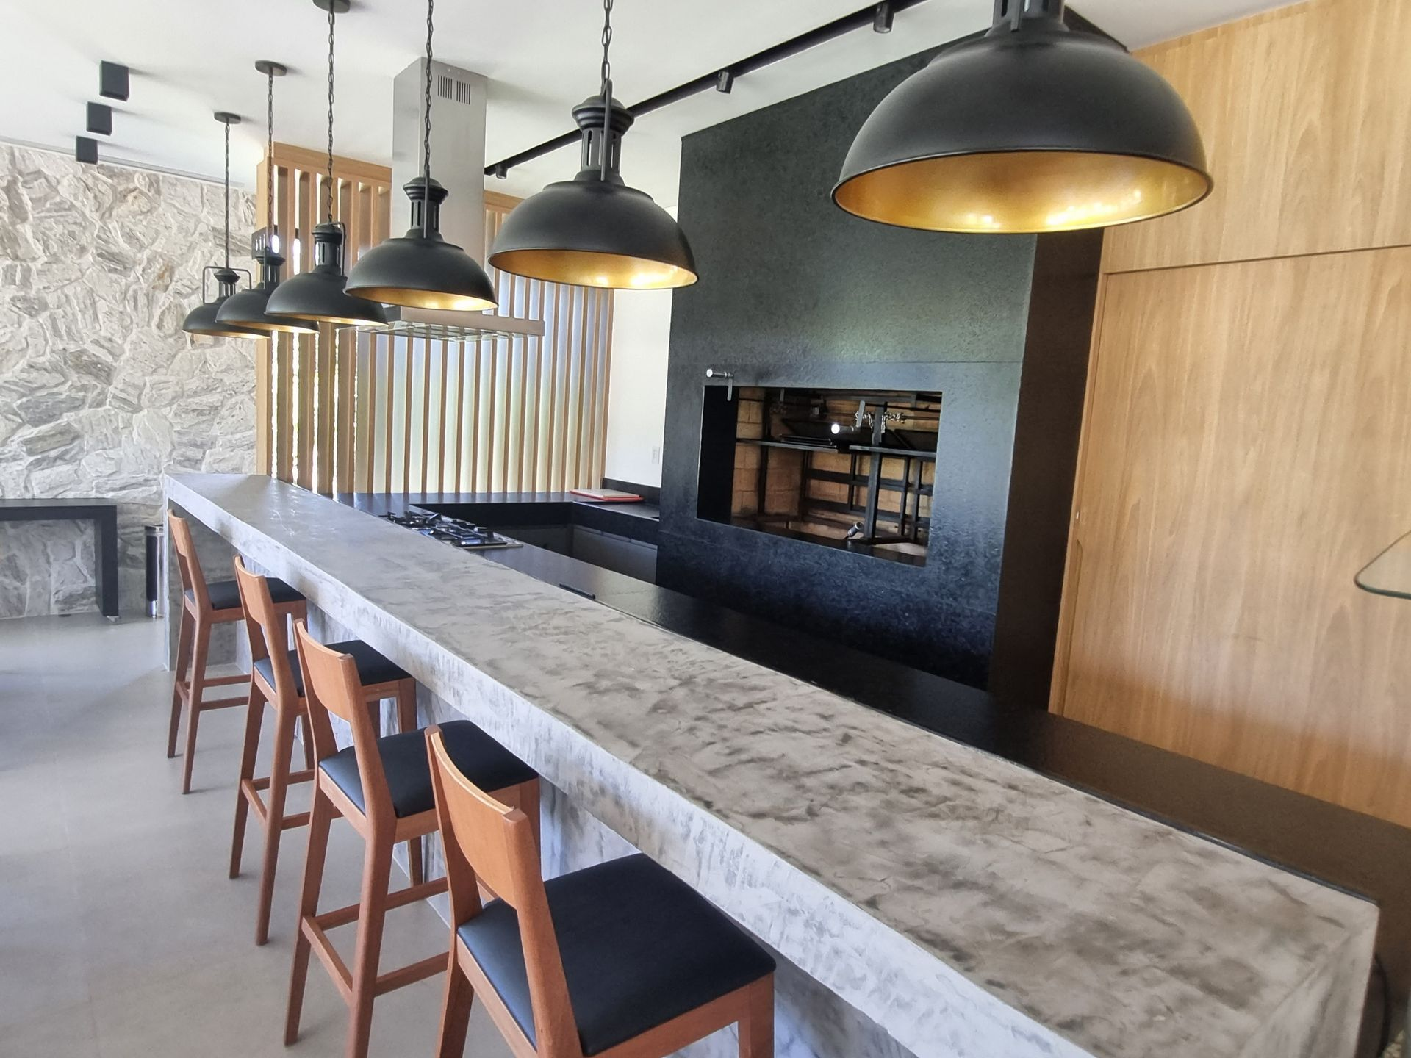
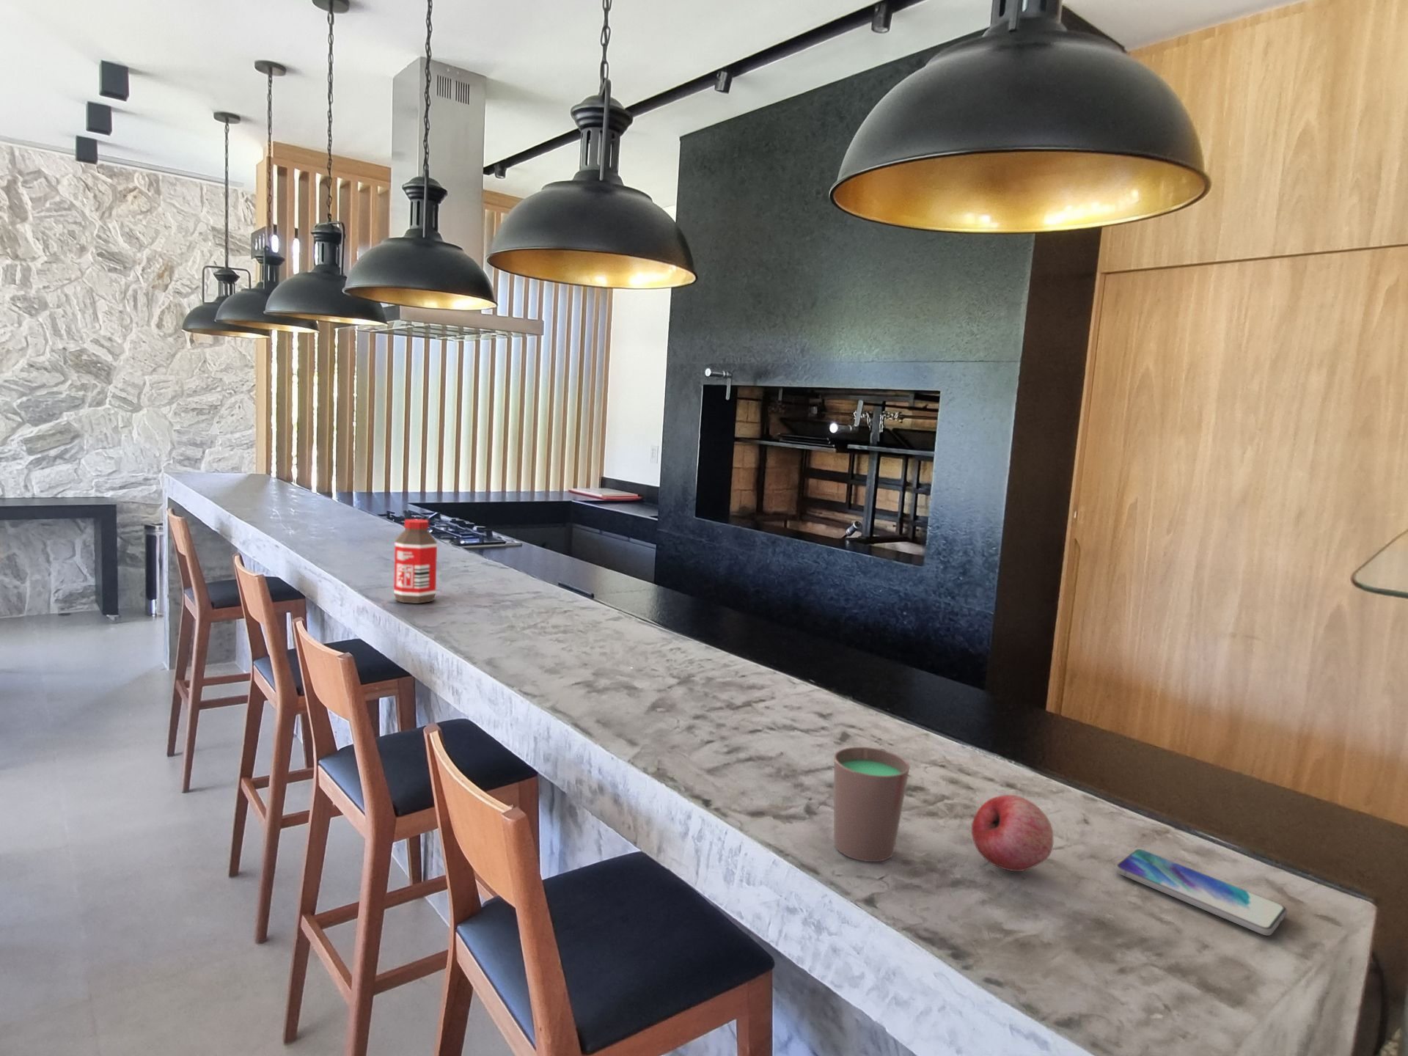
+ cup (868, 804)
+ smartphone (1197, 889)
+ fruit (1012, 832)
+ bottle (415, 559)
